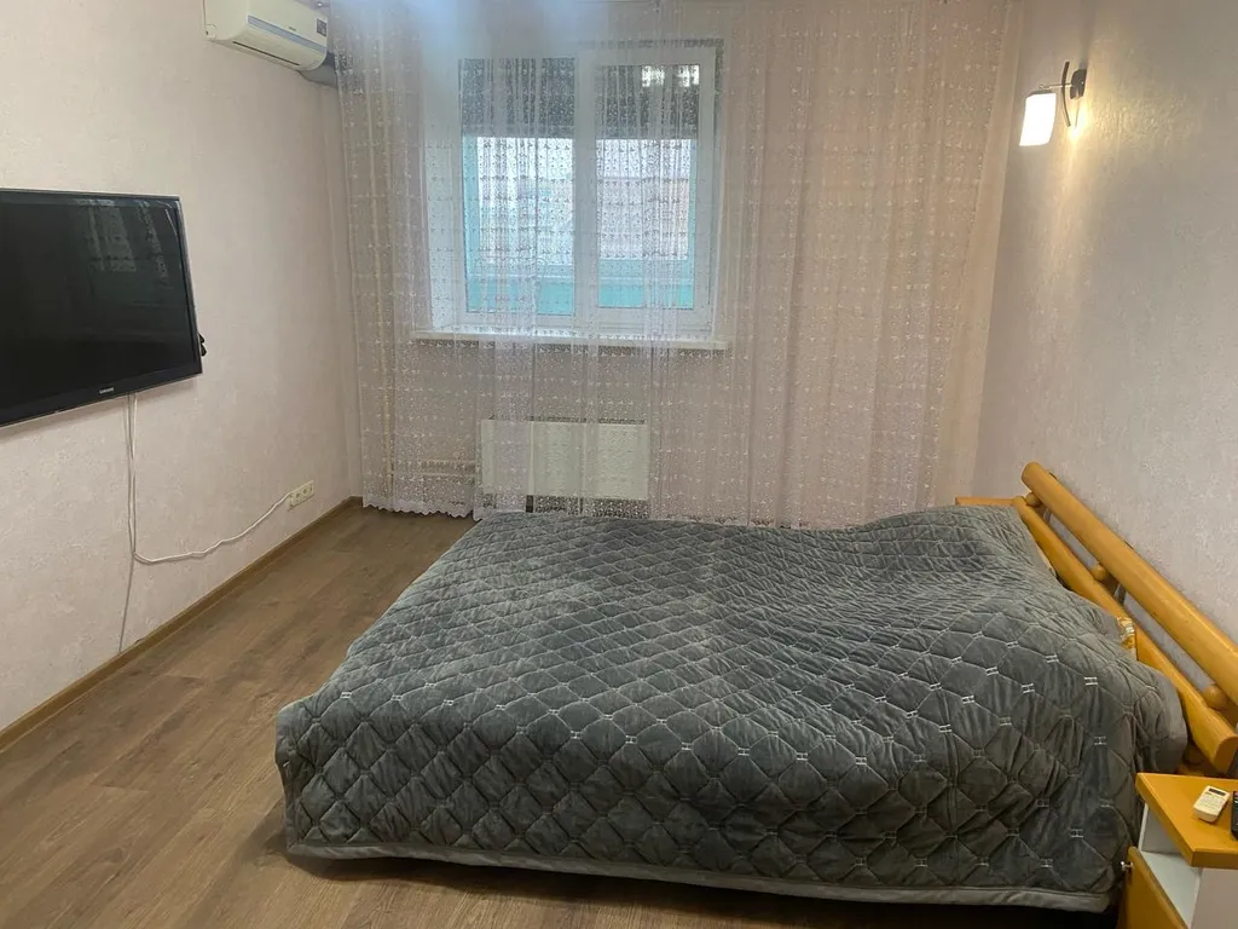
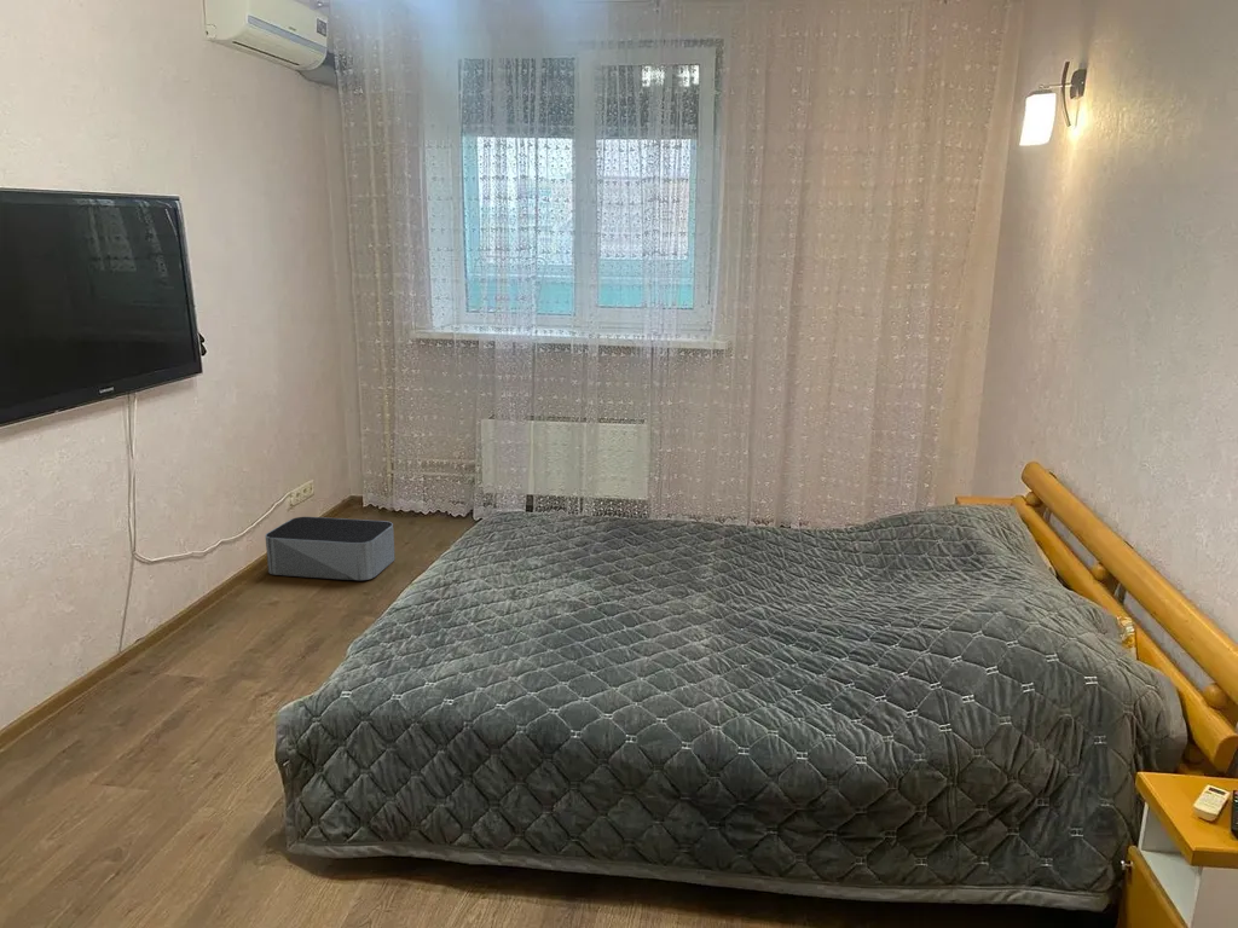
+ storage bin (331, 546)
